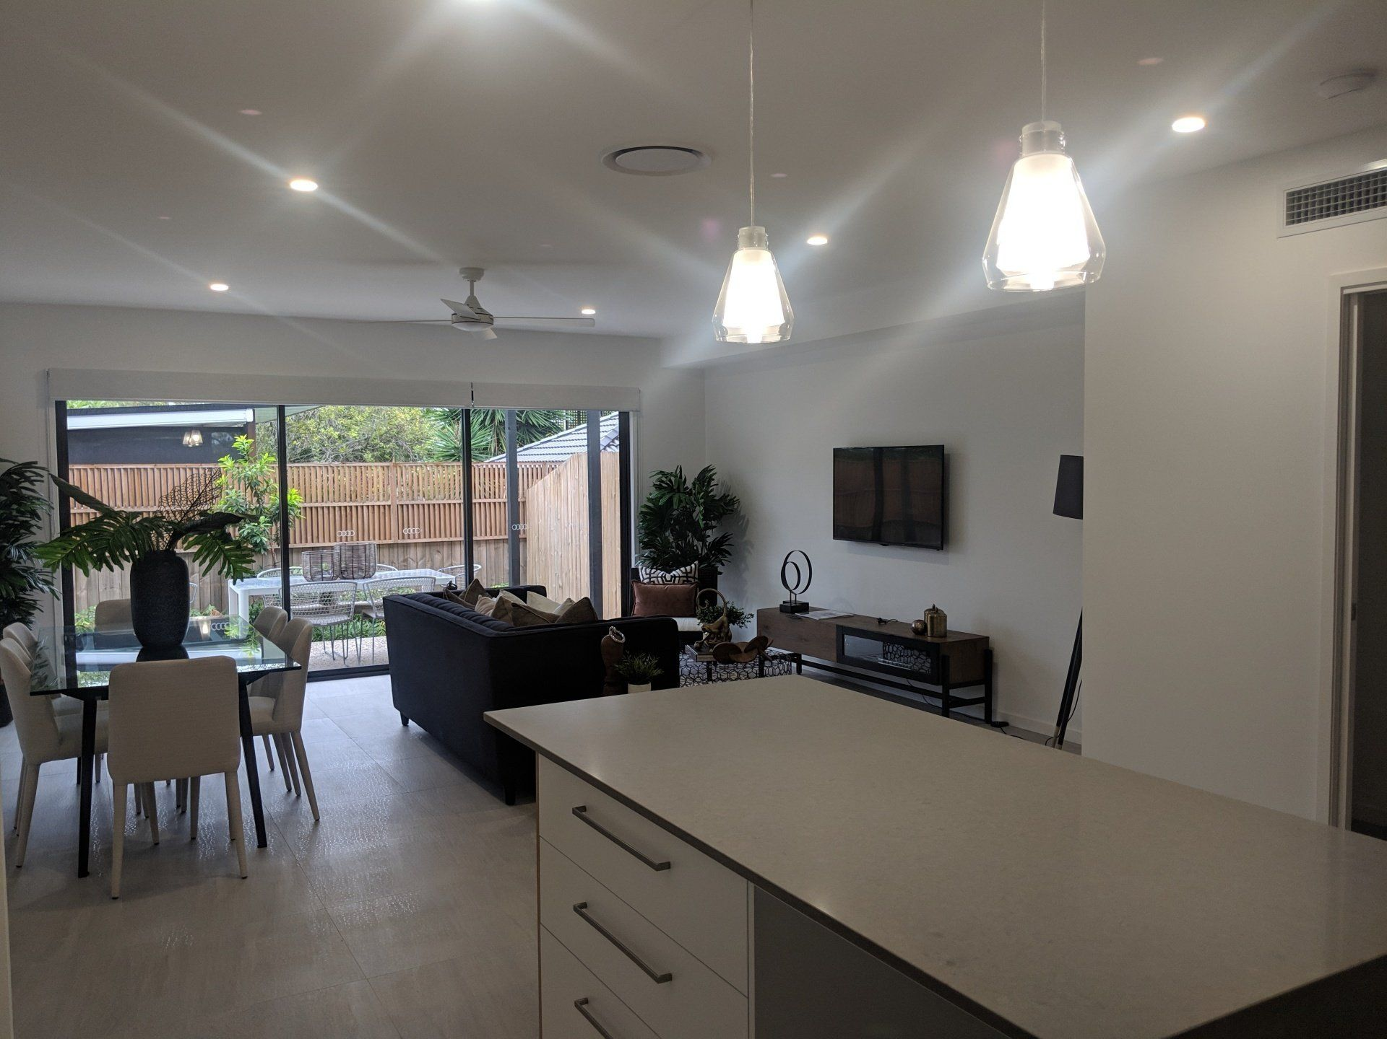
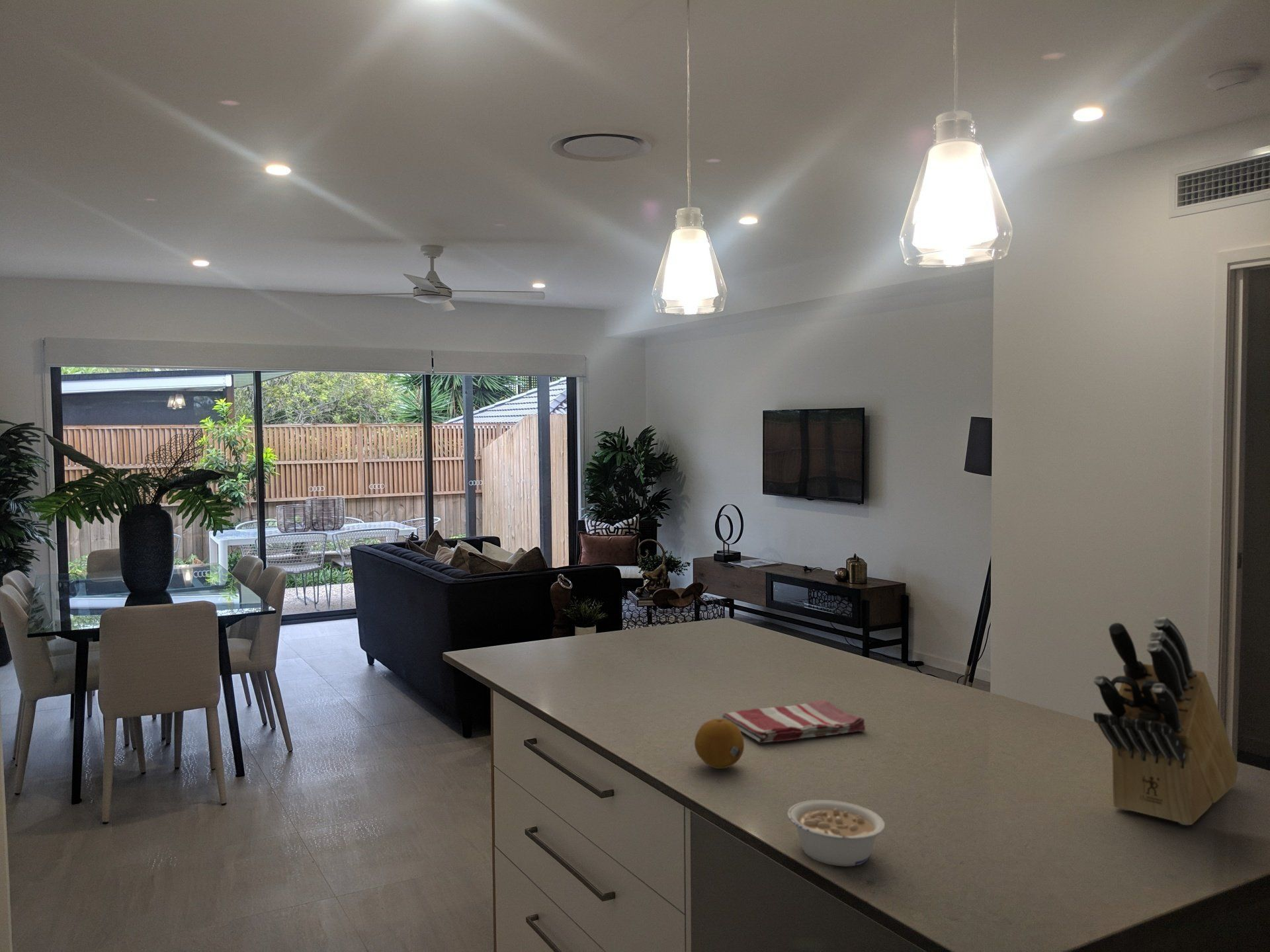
+ knife block (1167, 705)
+ dish towel (792, 719)
+ fruit (719, 743)
+ legume (838, 832)
